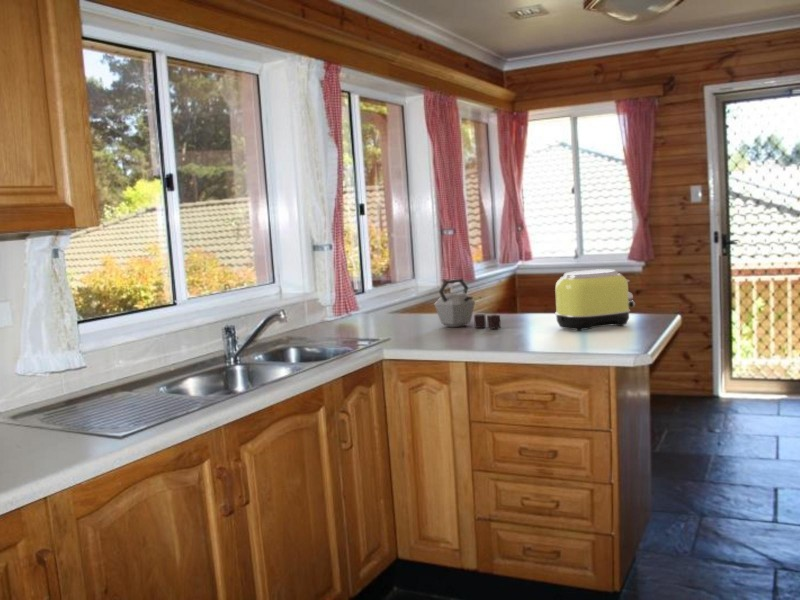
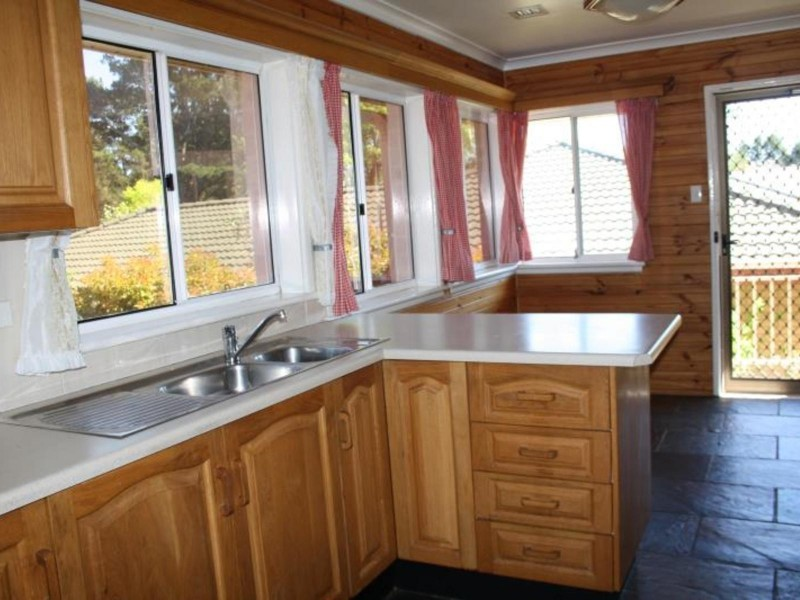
- kettle (469, 303)
- toaster (594, 298)
